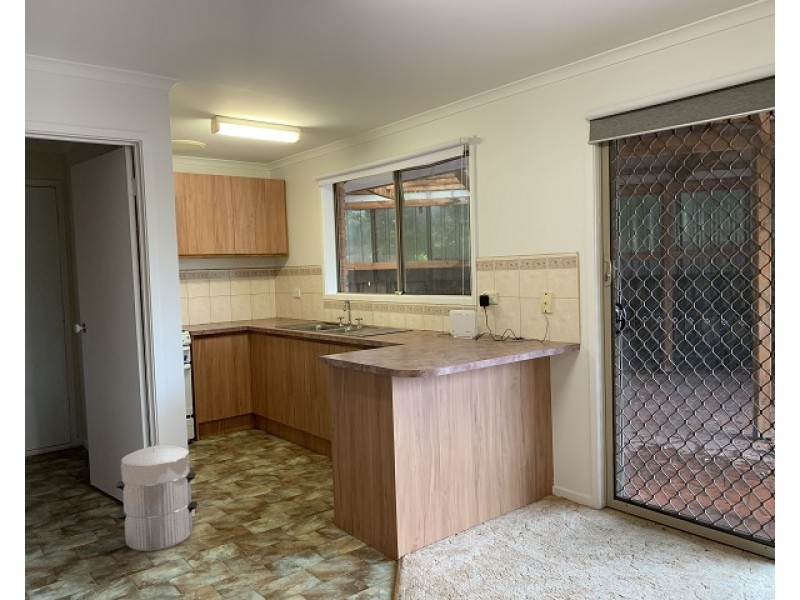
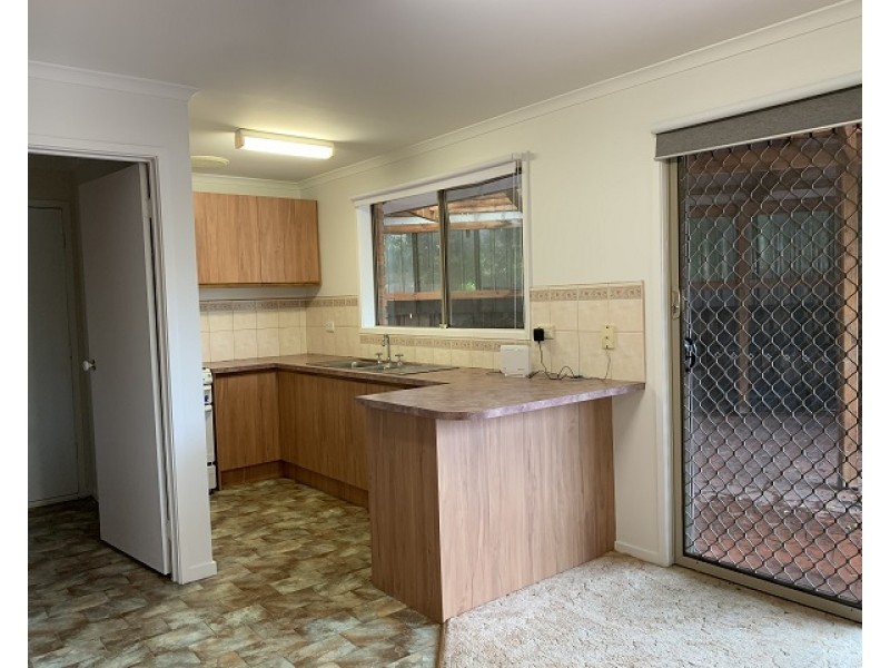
- waste bin (157, 490)
